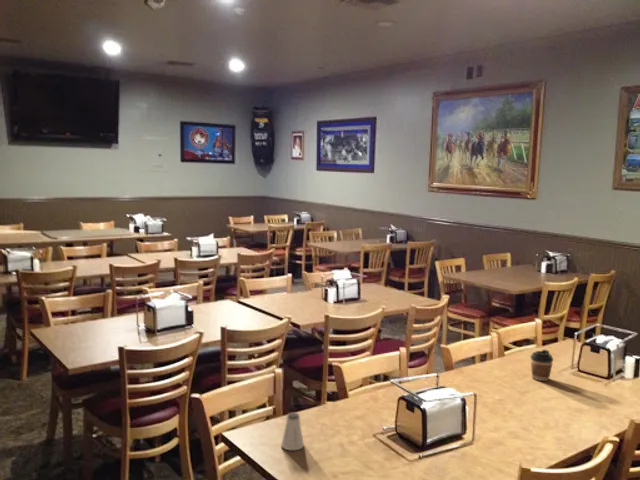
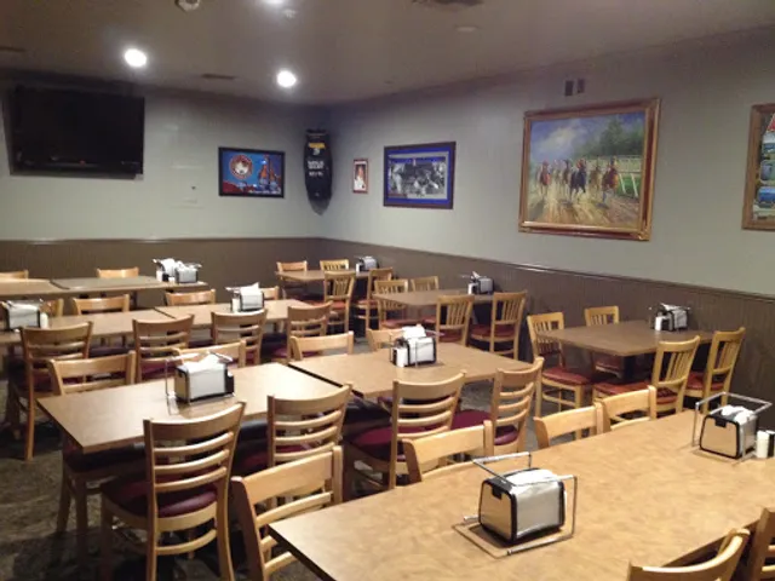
- saltshaker (292, 429)
- coffee cup (541, 364)
